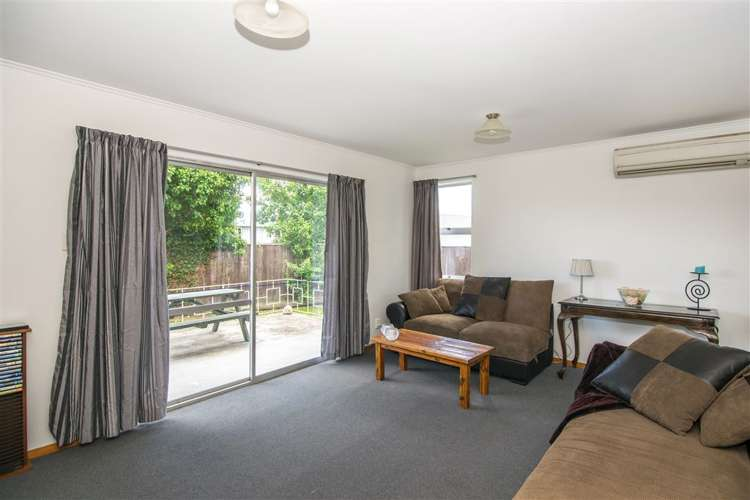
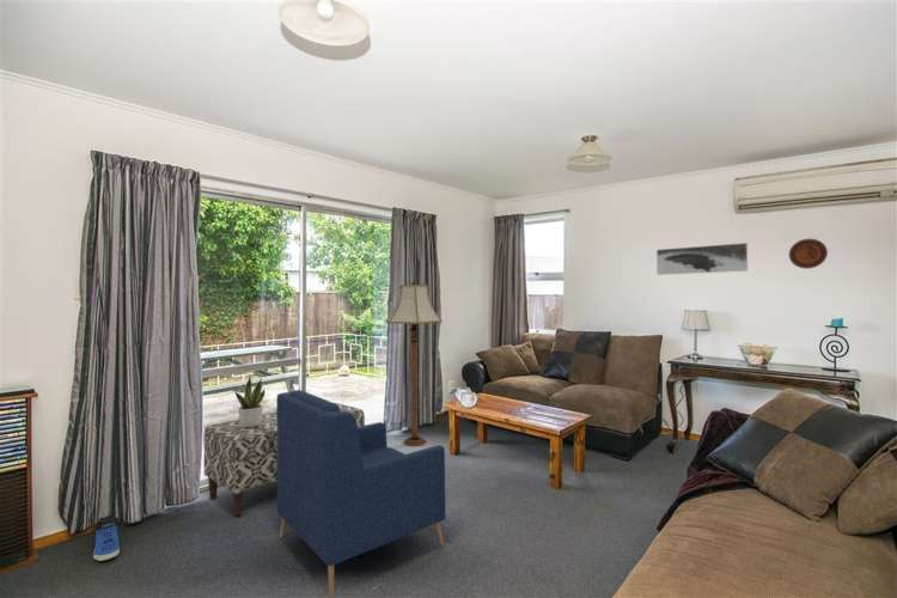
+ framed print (700, 260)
+ armchair (360, 465)
+ floor lamp (414, 360)
+ potted plant (249, 399)
+ sneaker (106, 535)
+ bench (276, 450)
+ decorative plate (807, 254)
